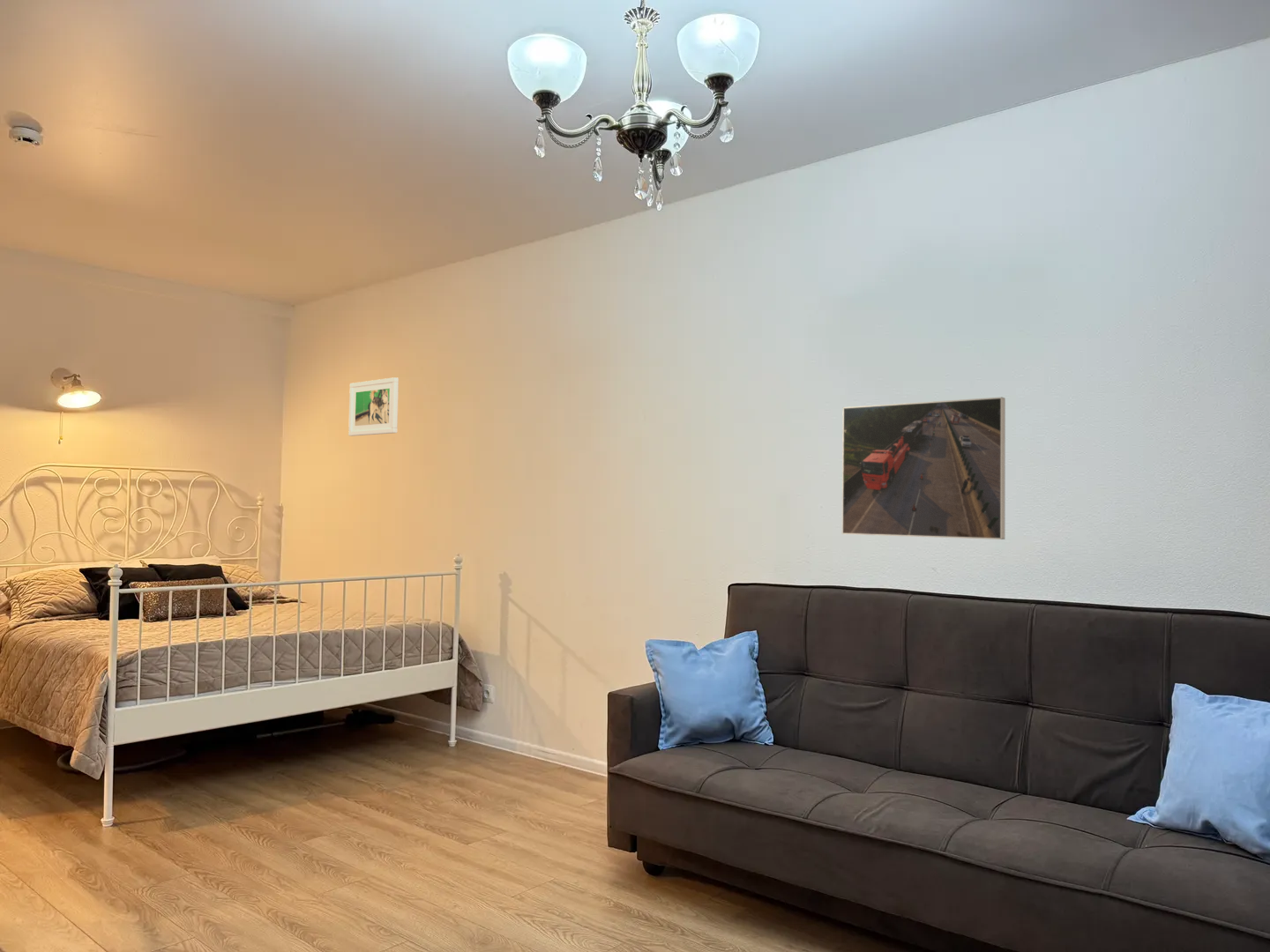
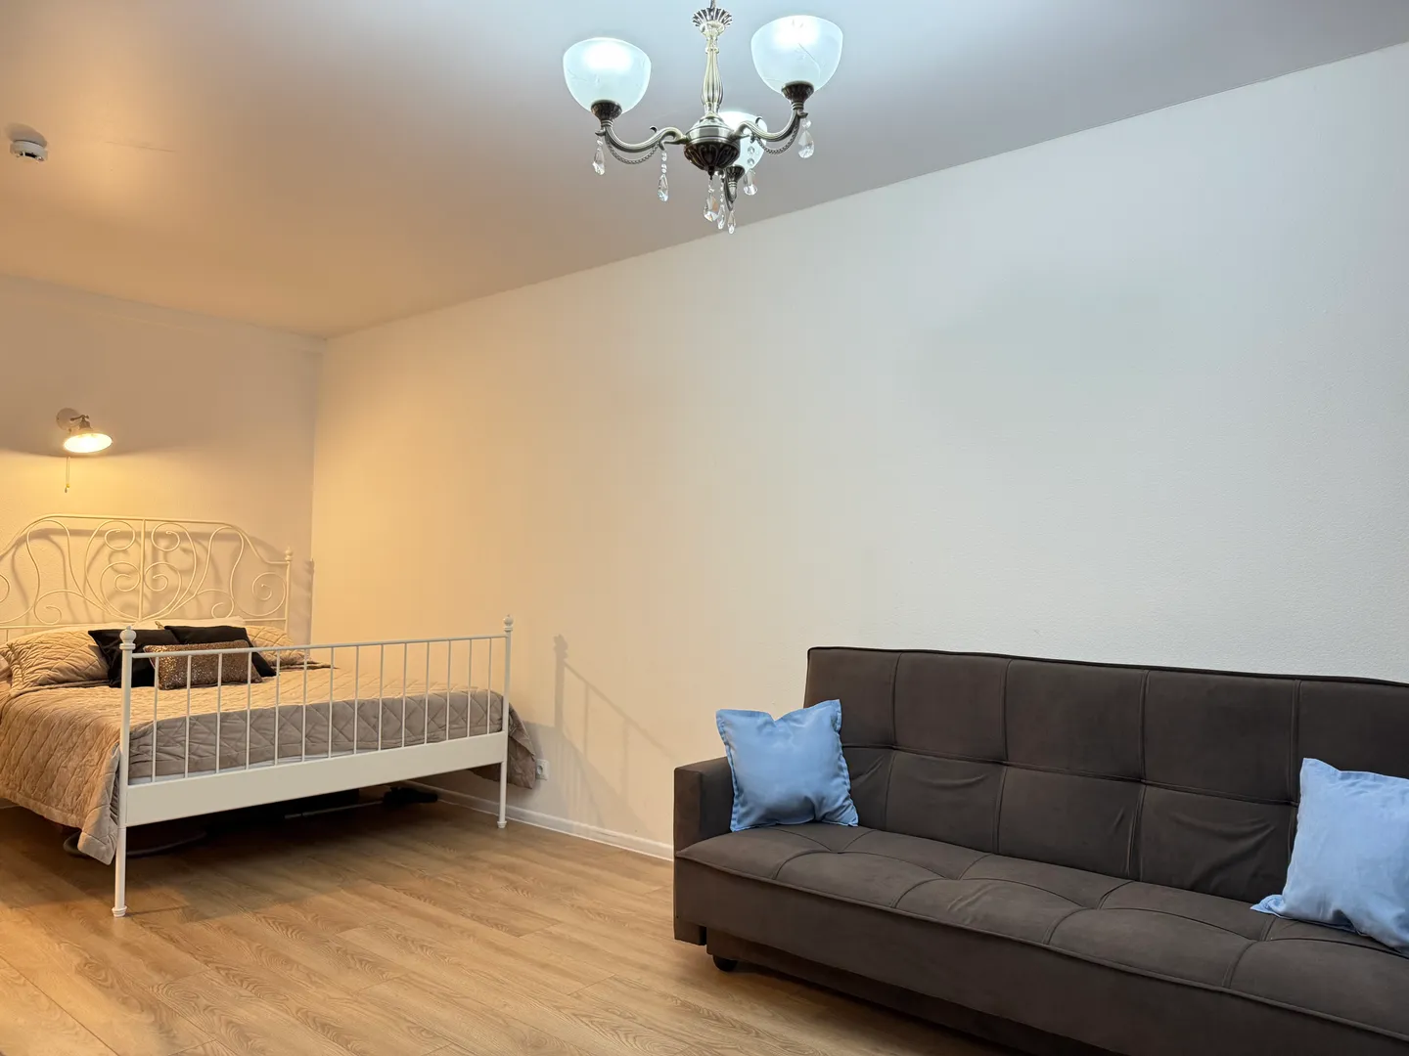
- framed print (919, 469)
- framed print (372, 407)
